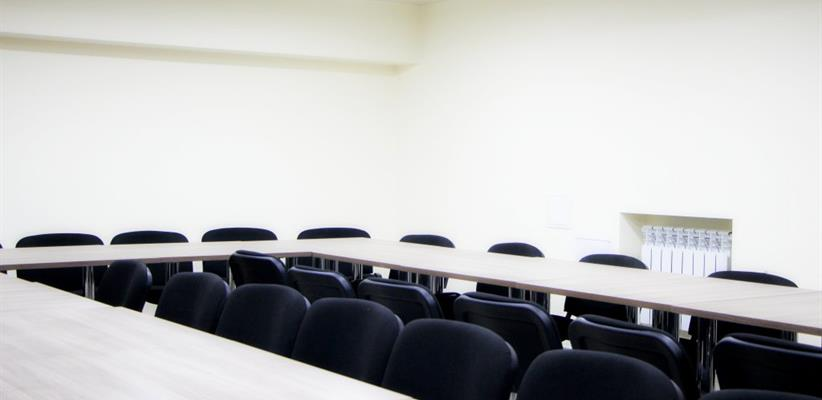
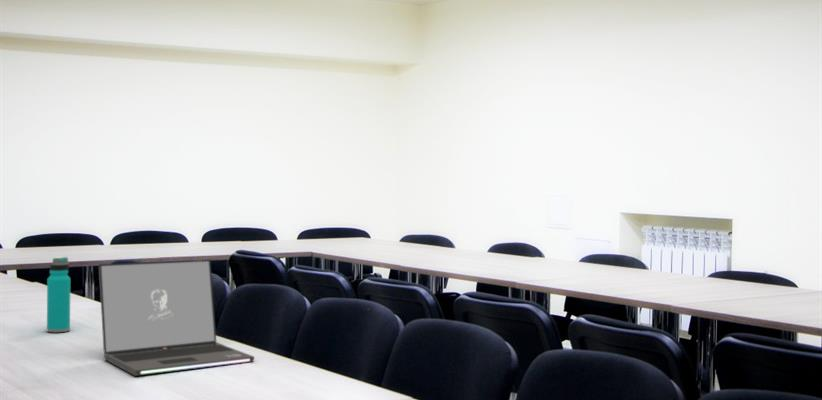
+ water bottle (58, 294)
+ laptop (176, 312)
